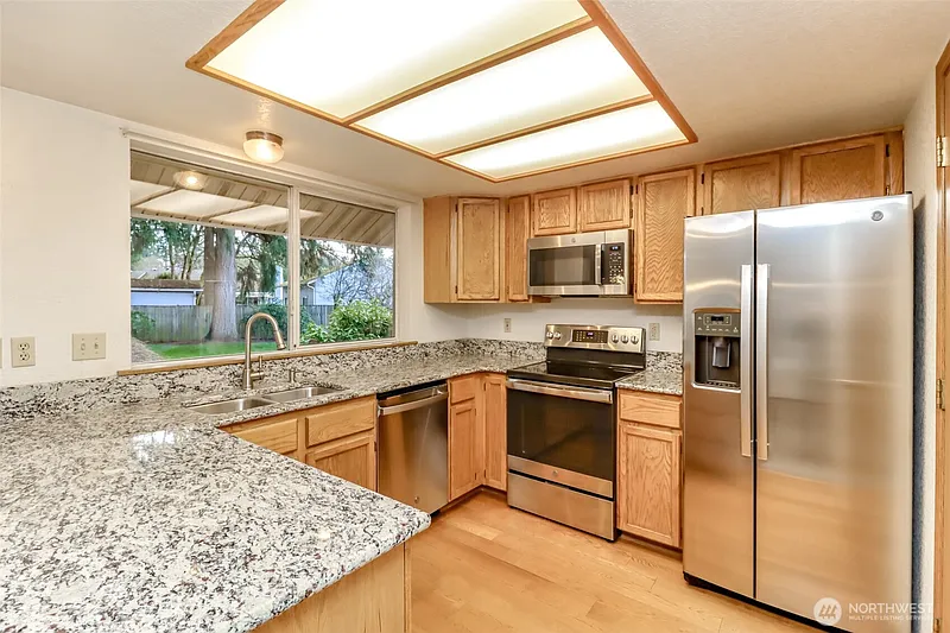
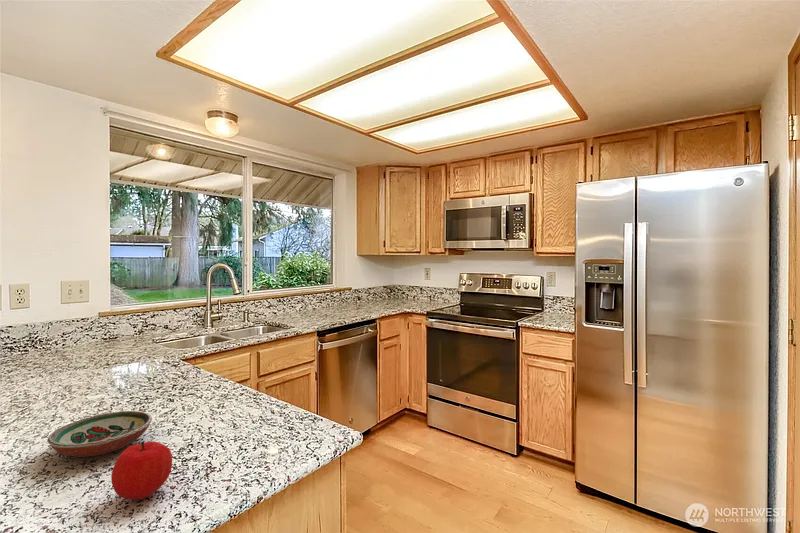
+ fruit (143, 468)
+ decorative bowl (103, 436)
